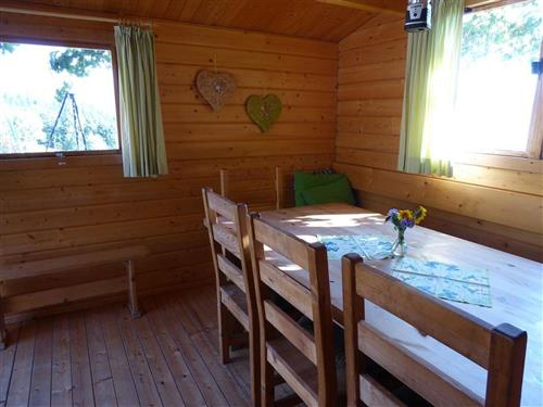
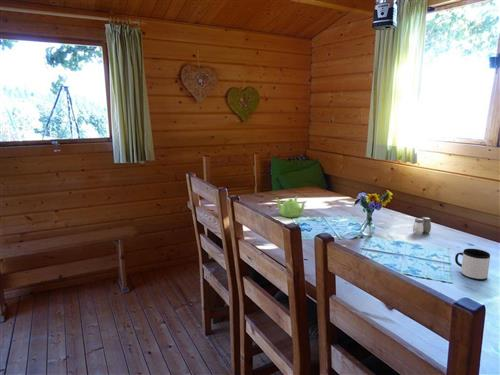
+ teapot (290, 207)
+ mug (470, 262)
+ salt and pepper shaker (422, 226)
